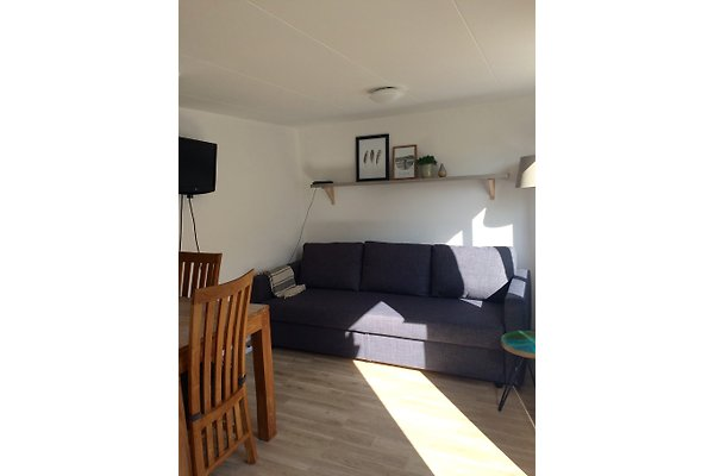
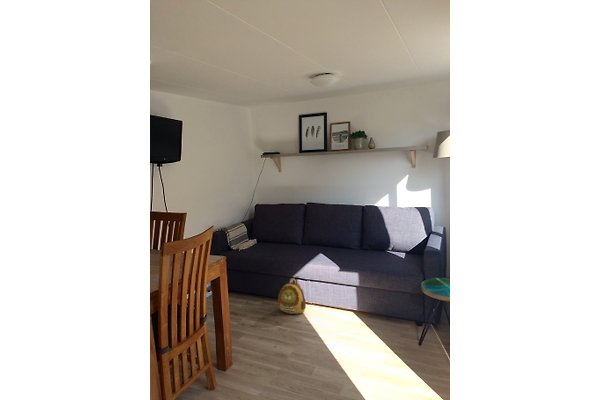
+ backpack (292, 294)
